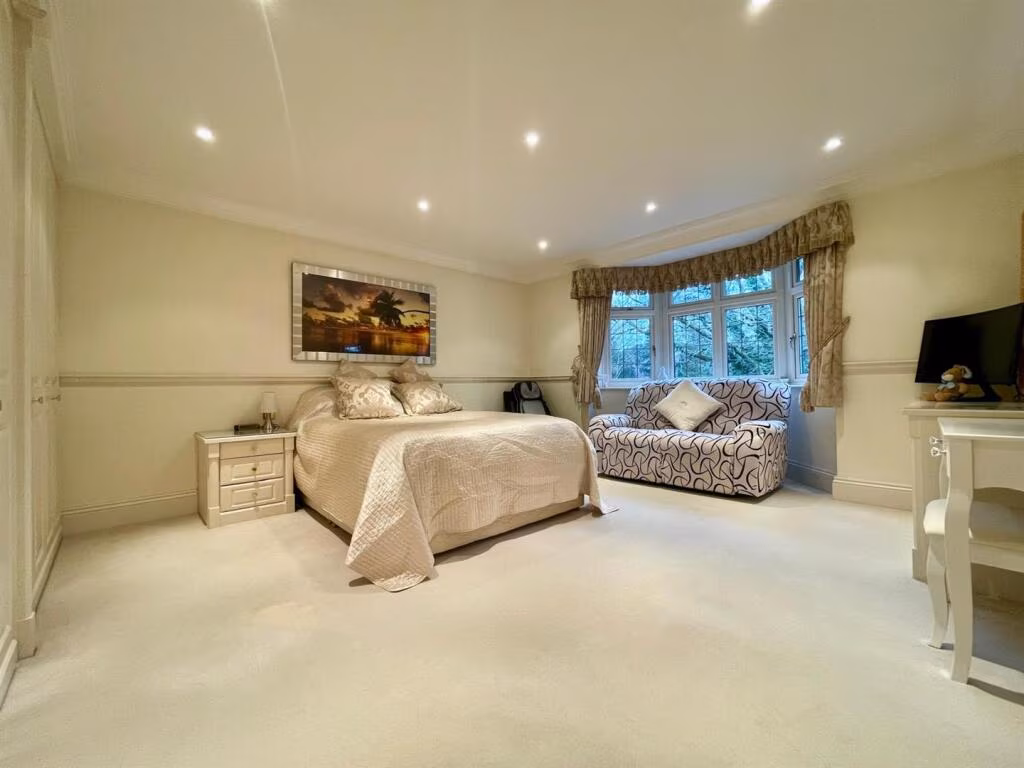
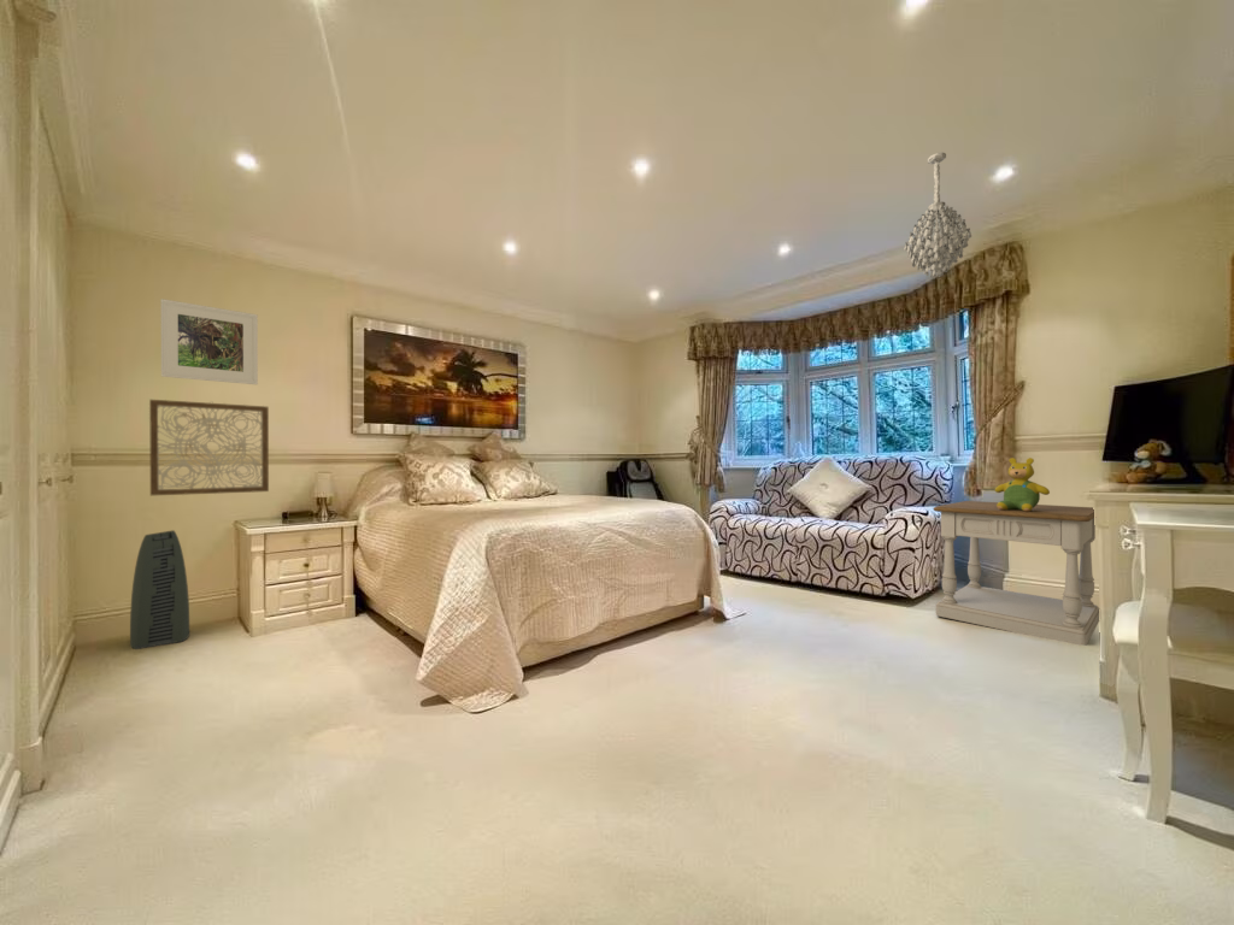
+ wall art (210, 450)
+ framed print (211, 343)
+ air purifier (160, 585)
+ side table (1016, 541)
+ teddy bear (1018, 483)
+ chandelier (936, 217)
